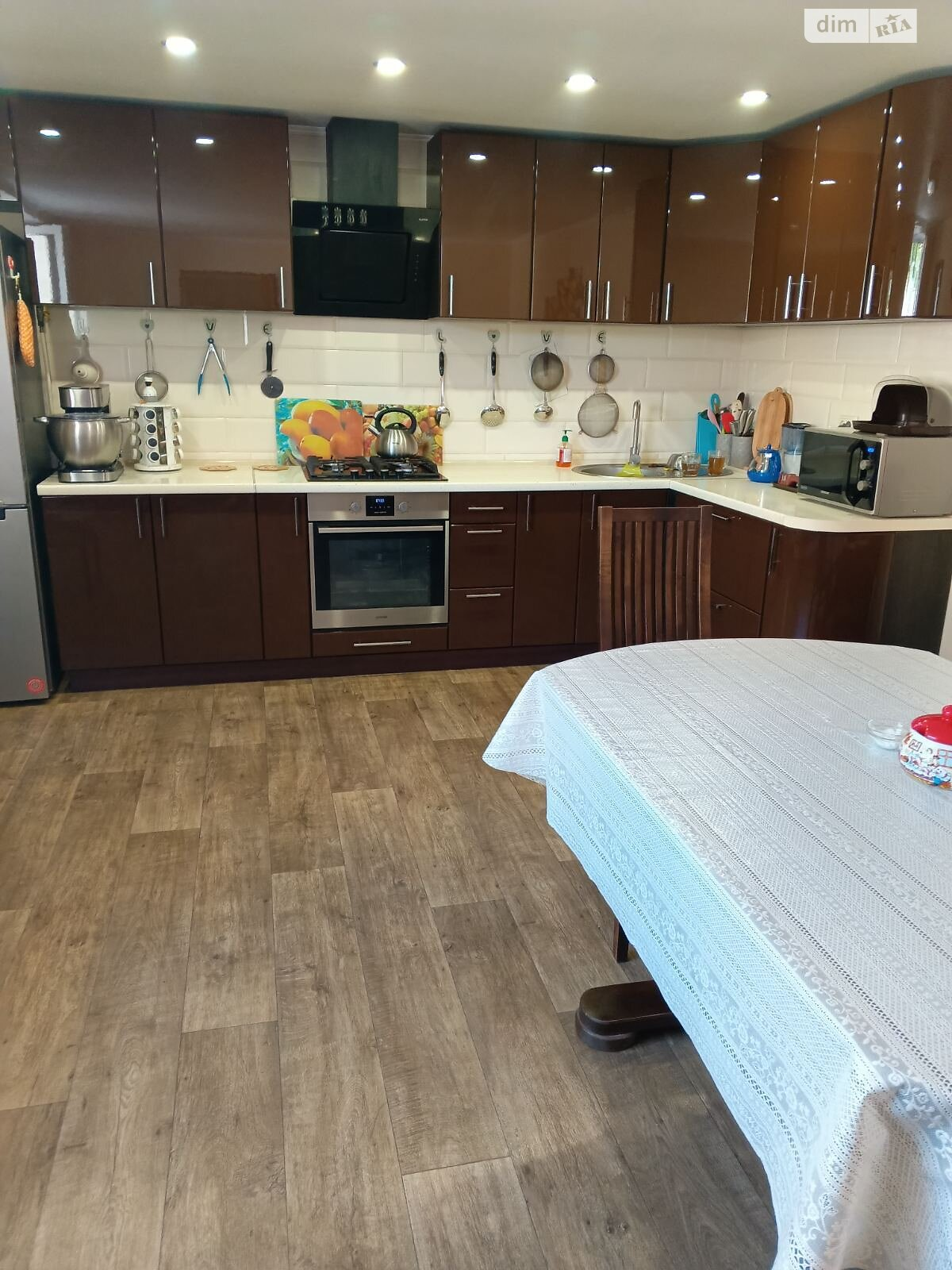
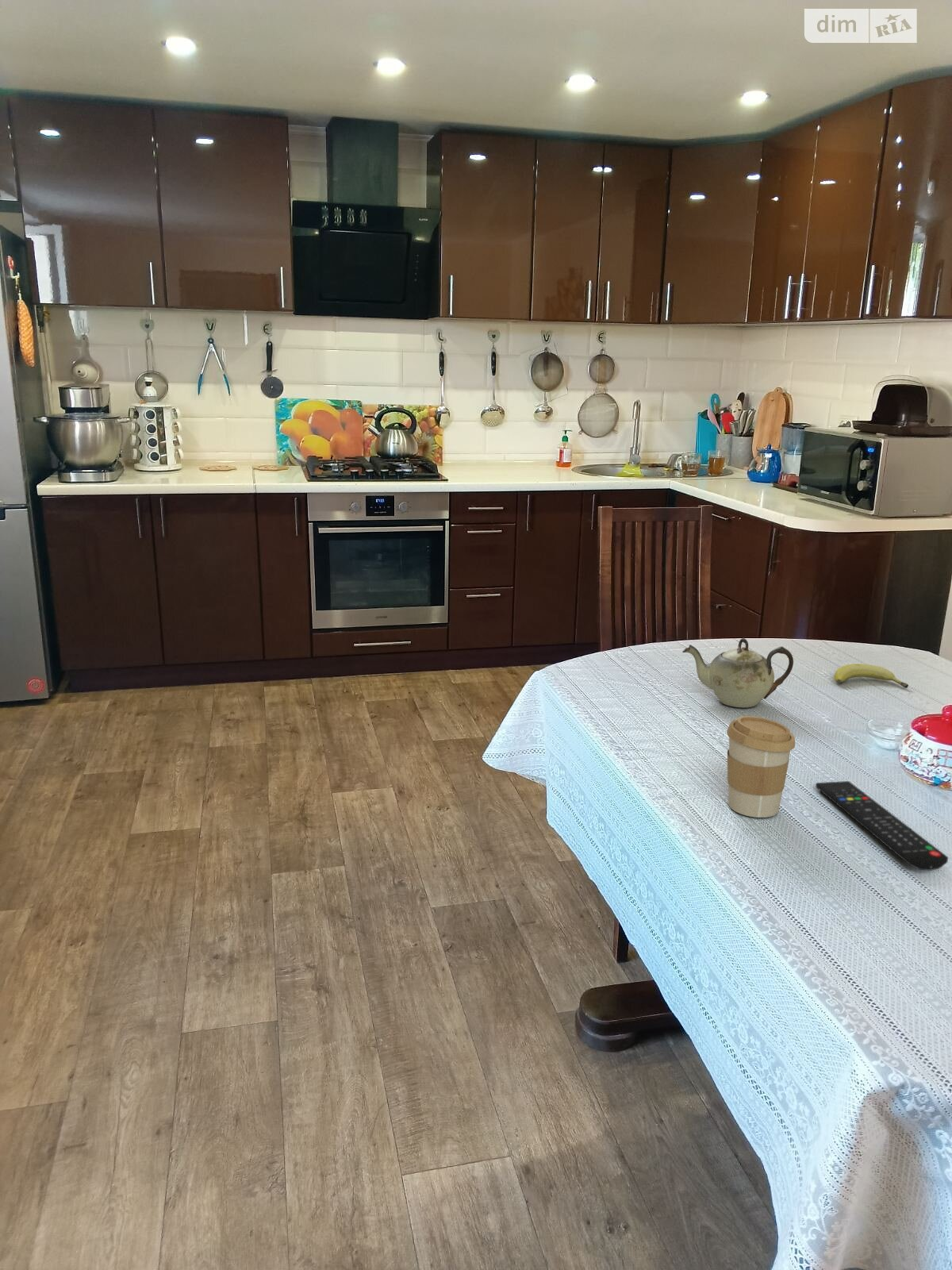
+ coffee cup (758, 764)
+ fruit (867, 675)
+ teapot (735, 669)
+ remote control (877, 822)
